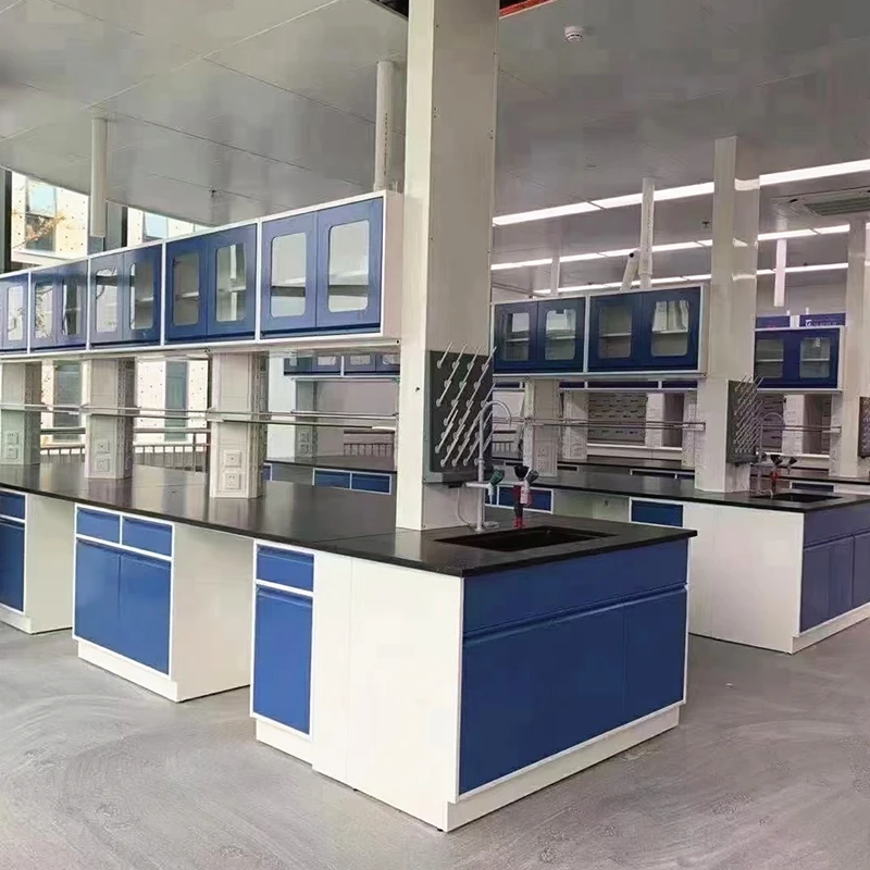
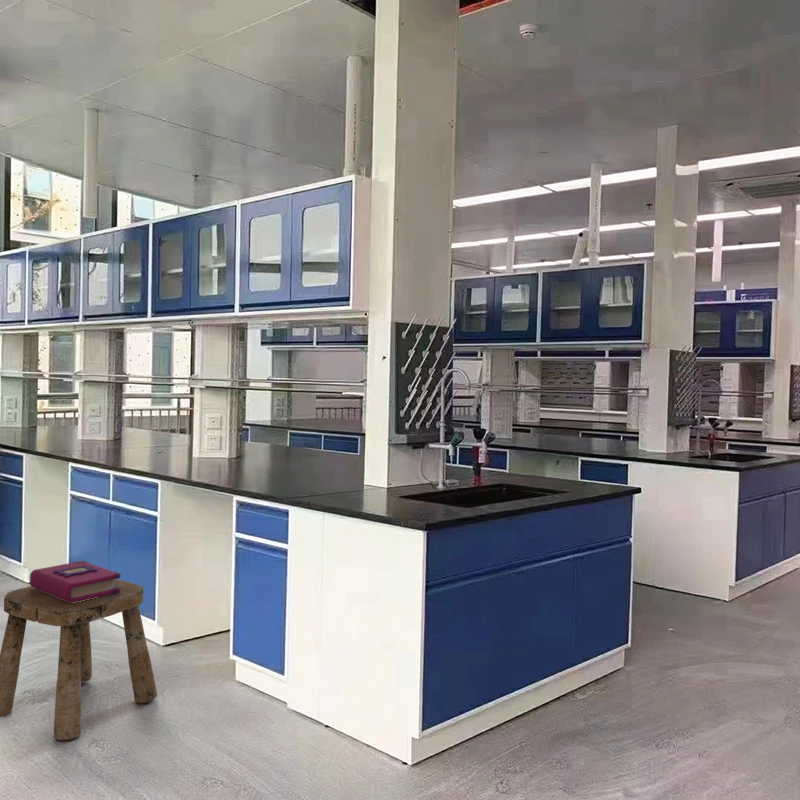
+ stool (75, 649)
+ book (75, 580)
